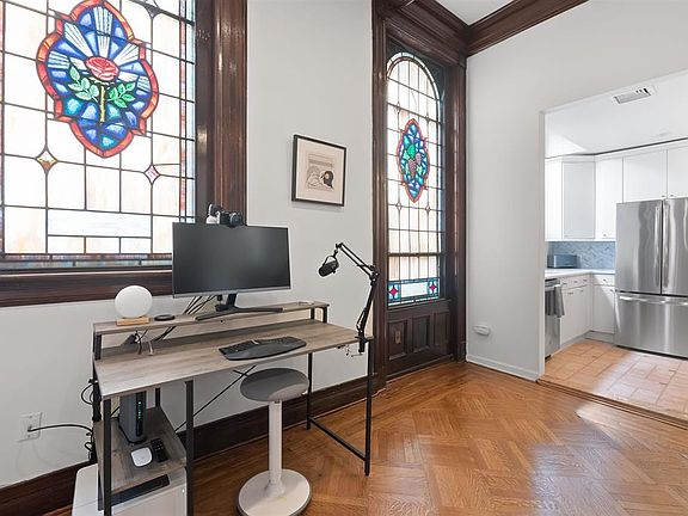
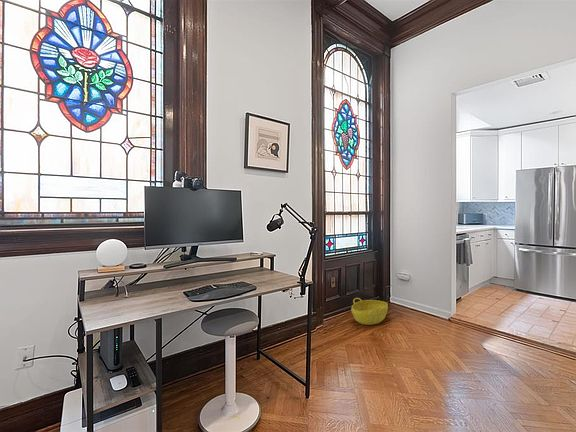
+ basket (369, 311)
